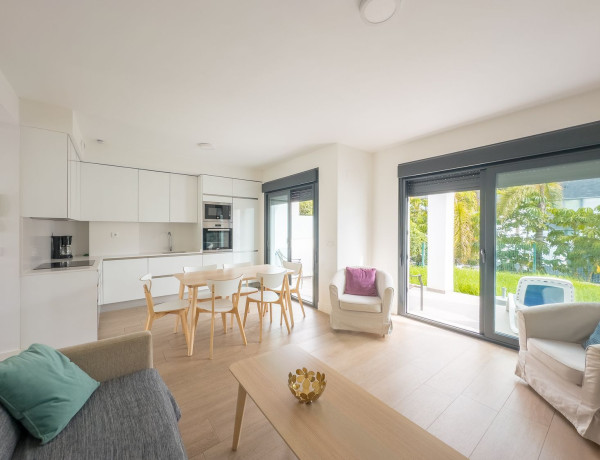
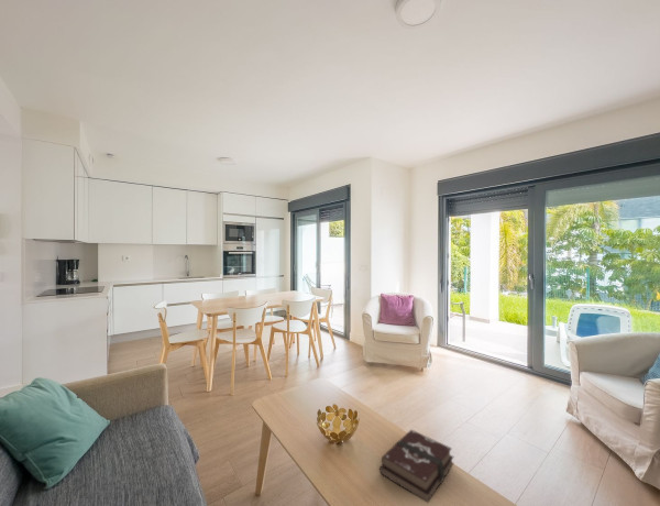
+ hardback book (417, 460)
